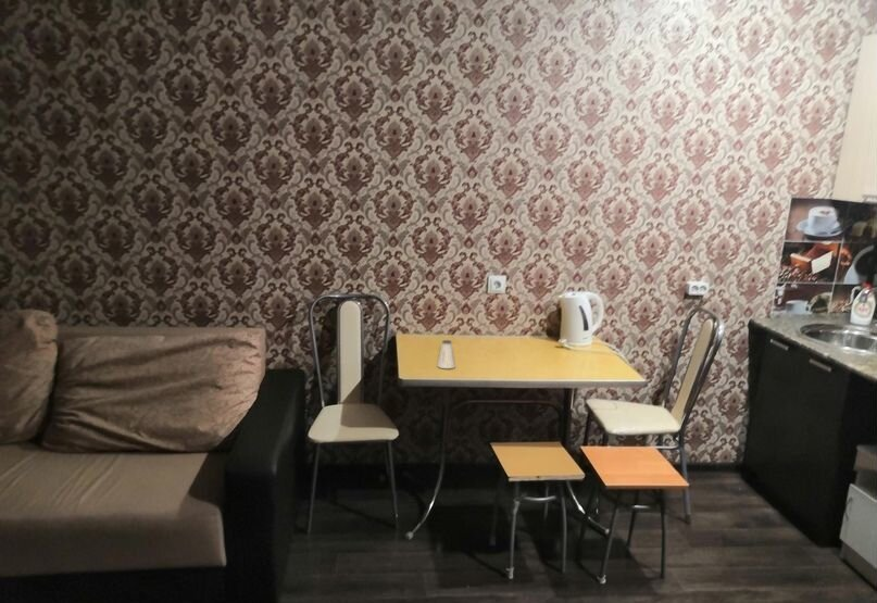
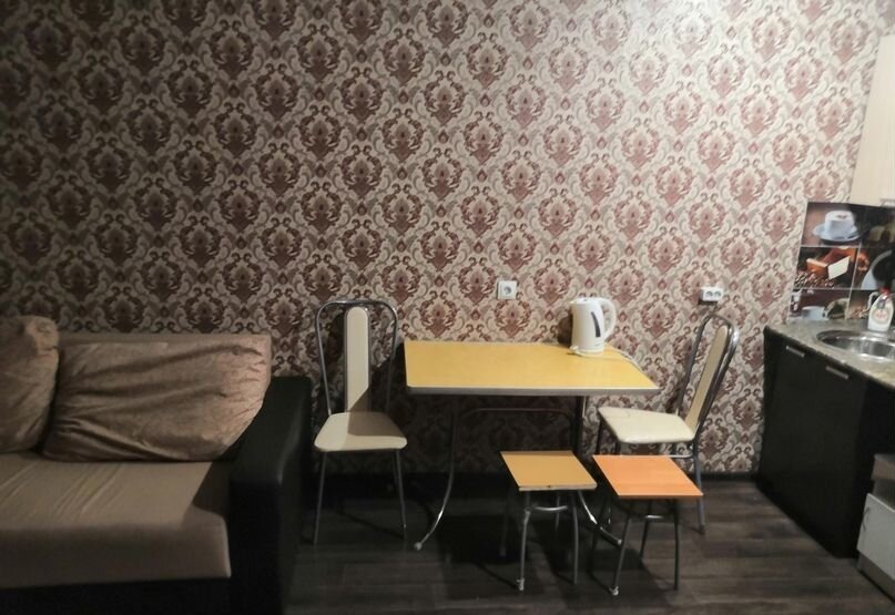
- saltshaker (446, 353)
